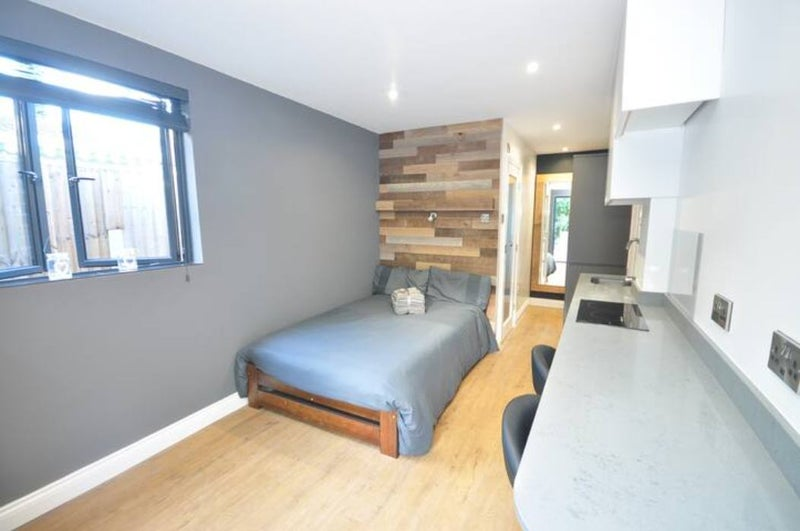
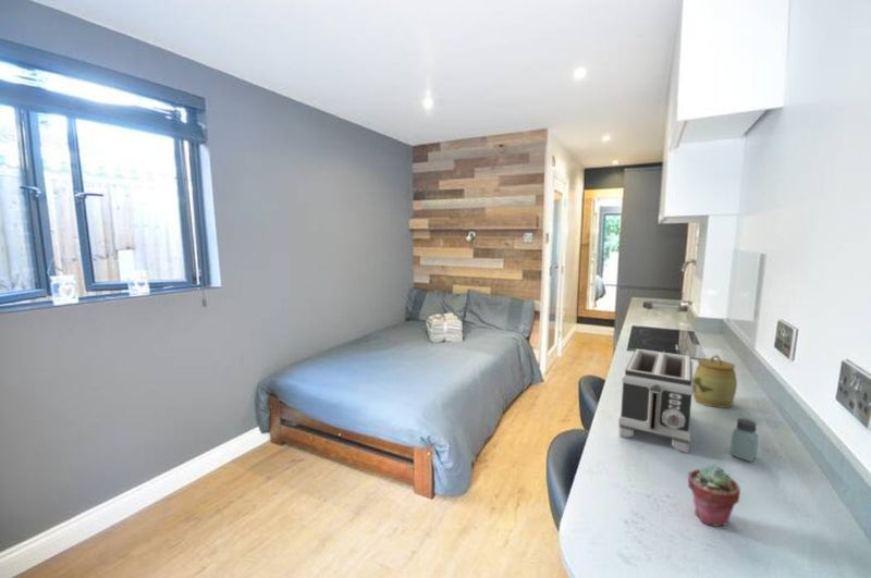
+ potted succulent (712, 491)
+ saltshaker (745, 438)
+ jar (714, 378)
+ toaster (657, 396)
